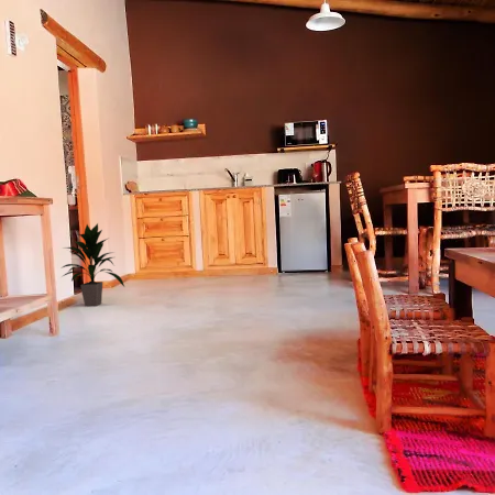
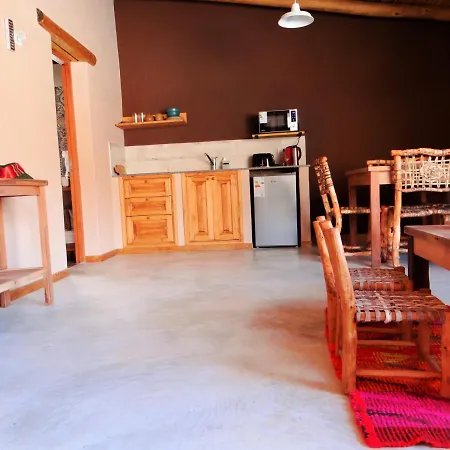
- indoor plant (91, 265)
